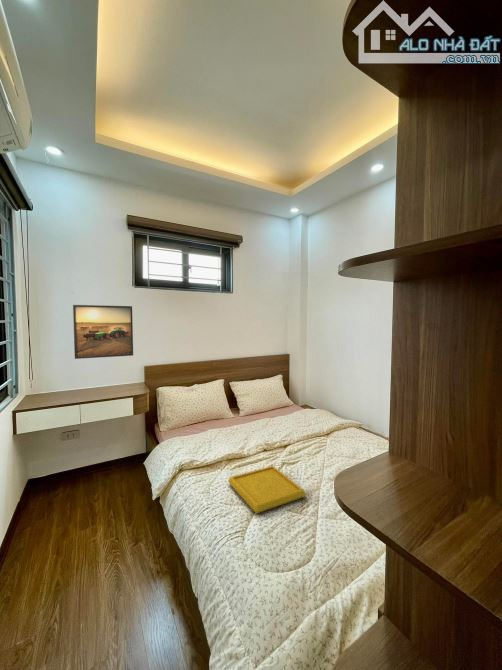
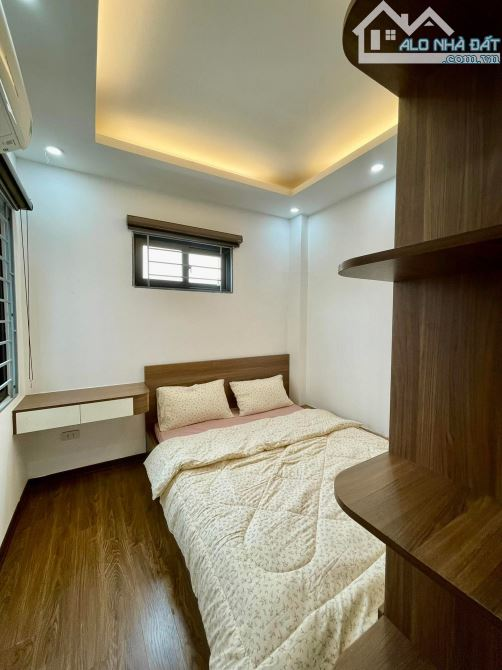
- serving tray (265, 486)
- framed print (104, 331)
